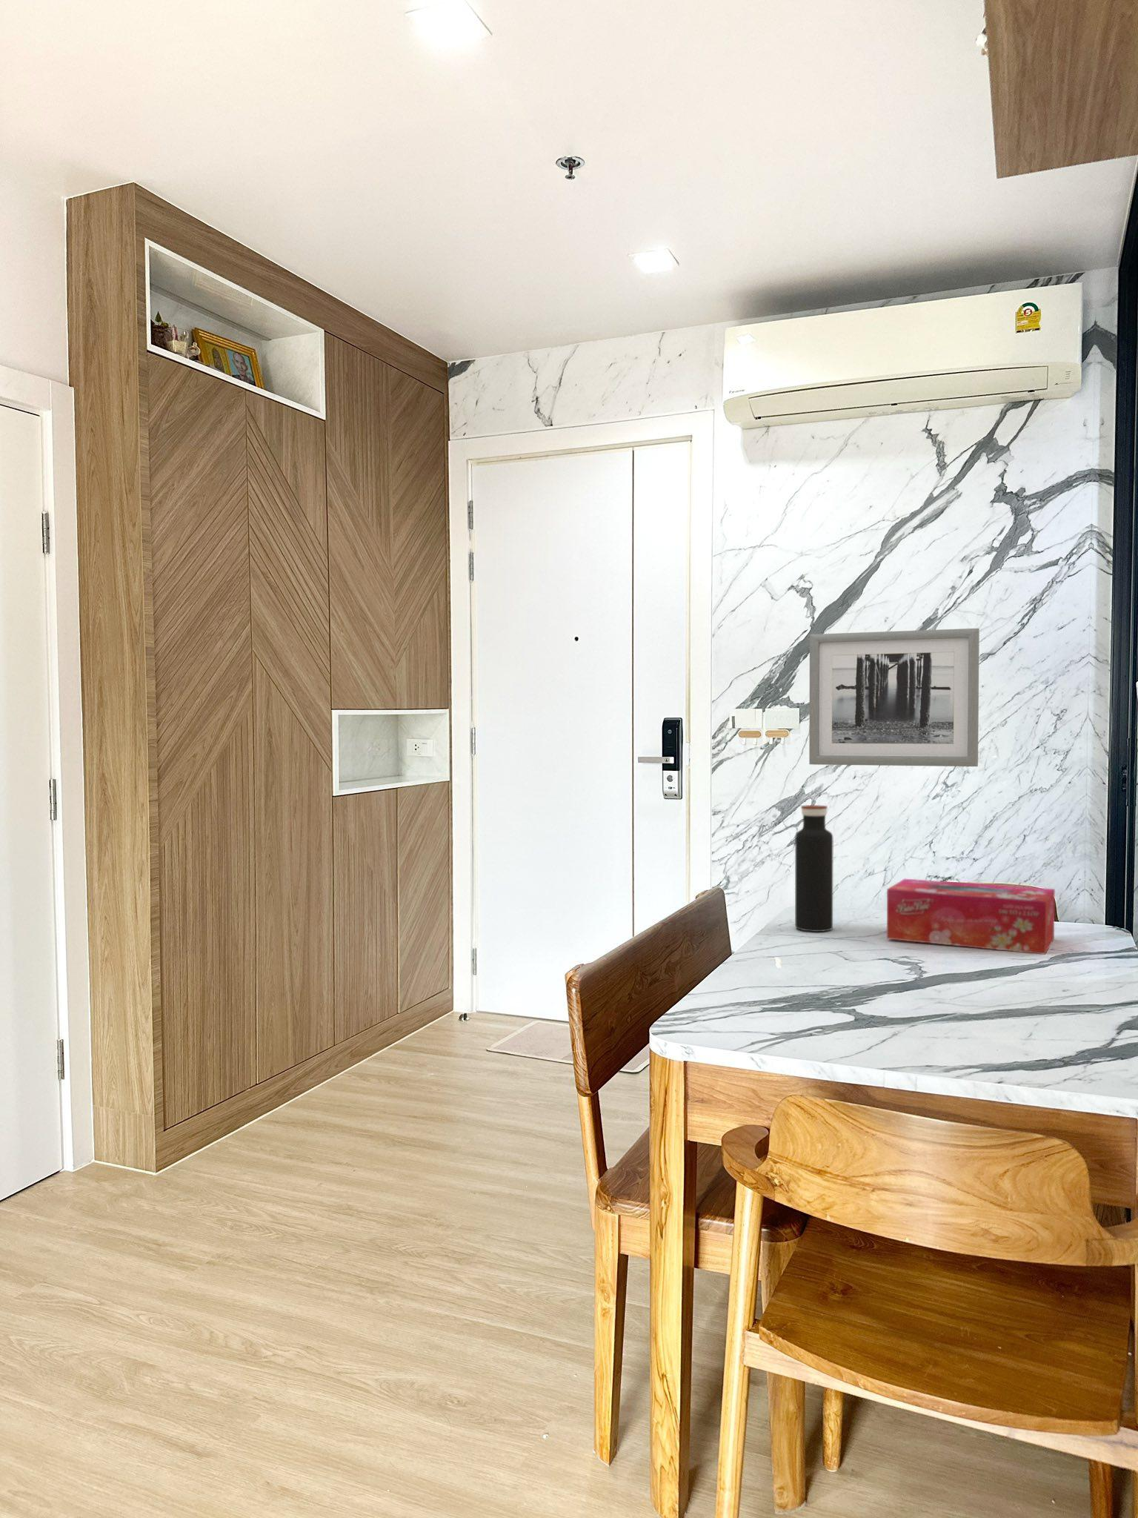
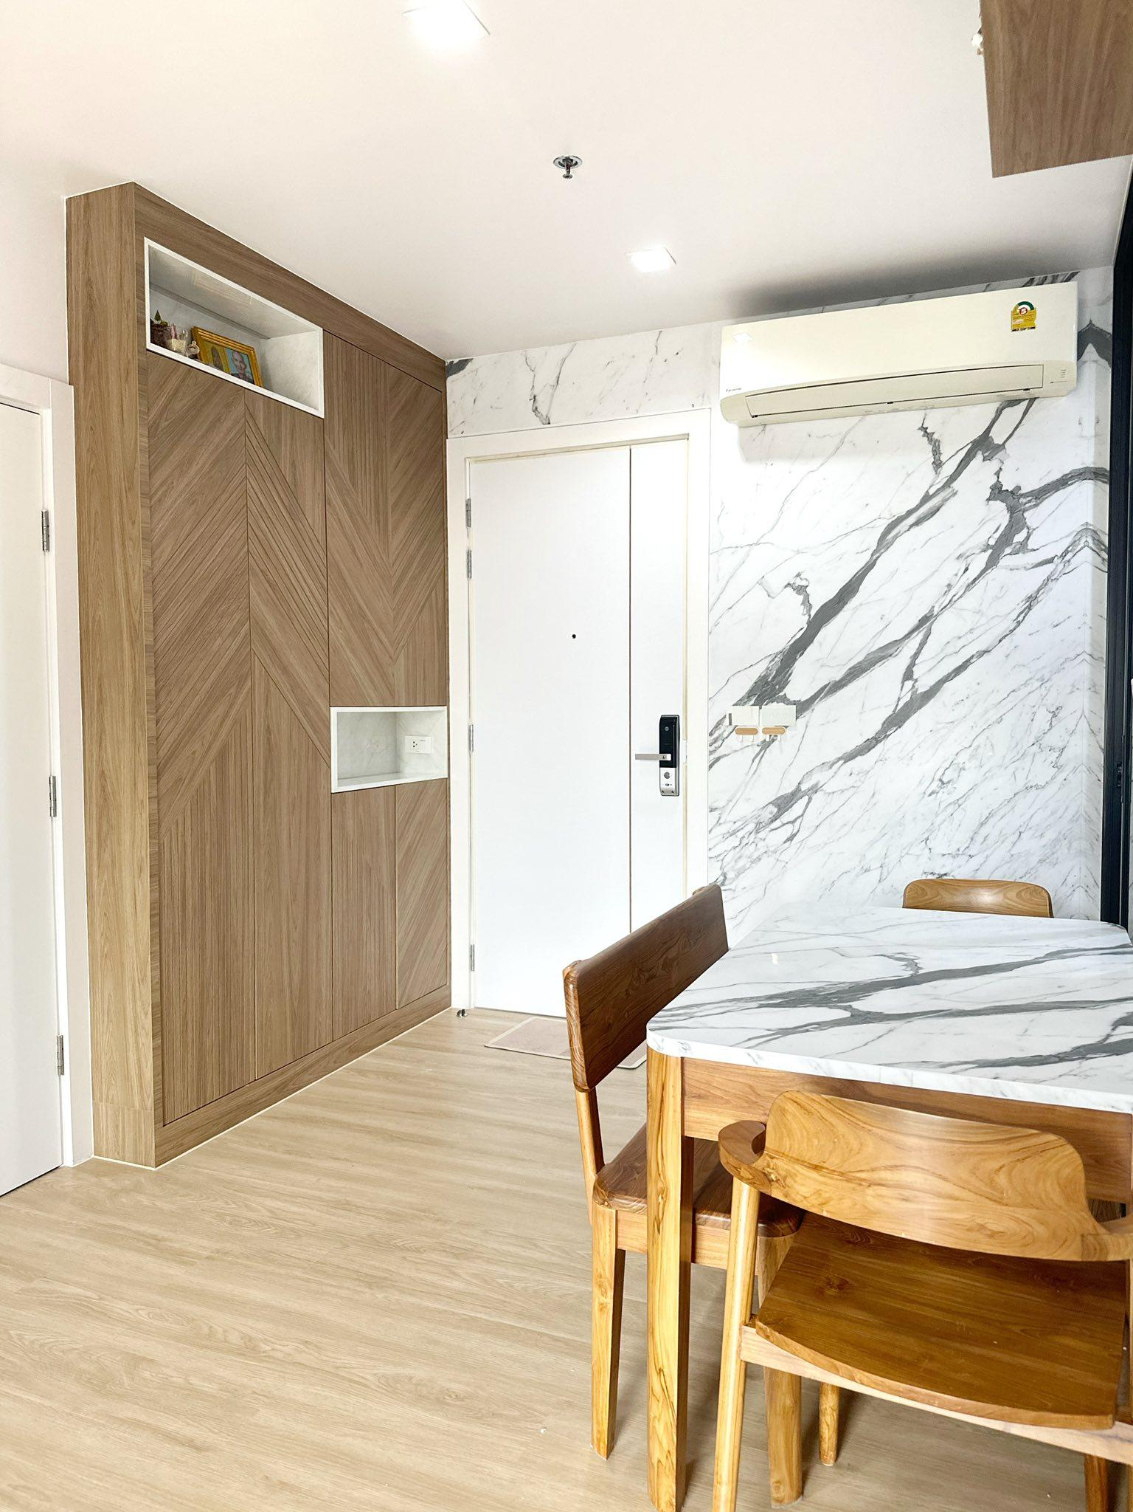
- tissue box (969, 914)
- wall art (892, 698)
- water bottle (814, 868)
